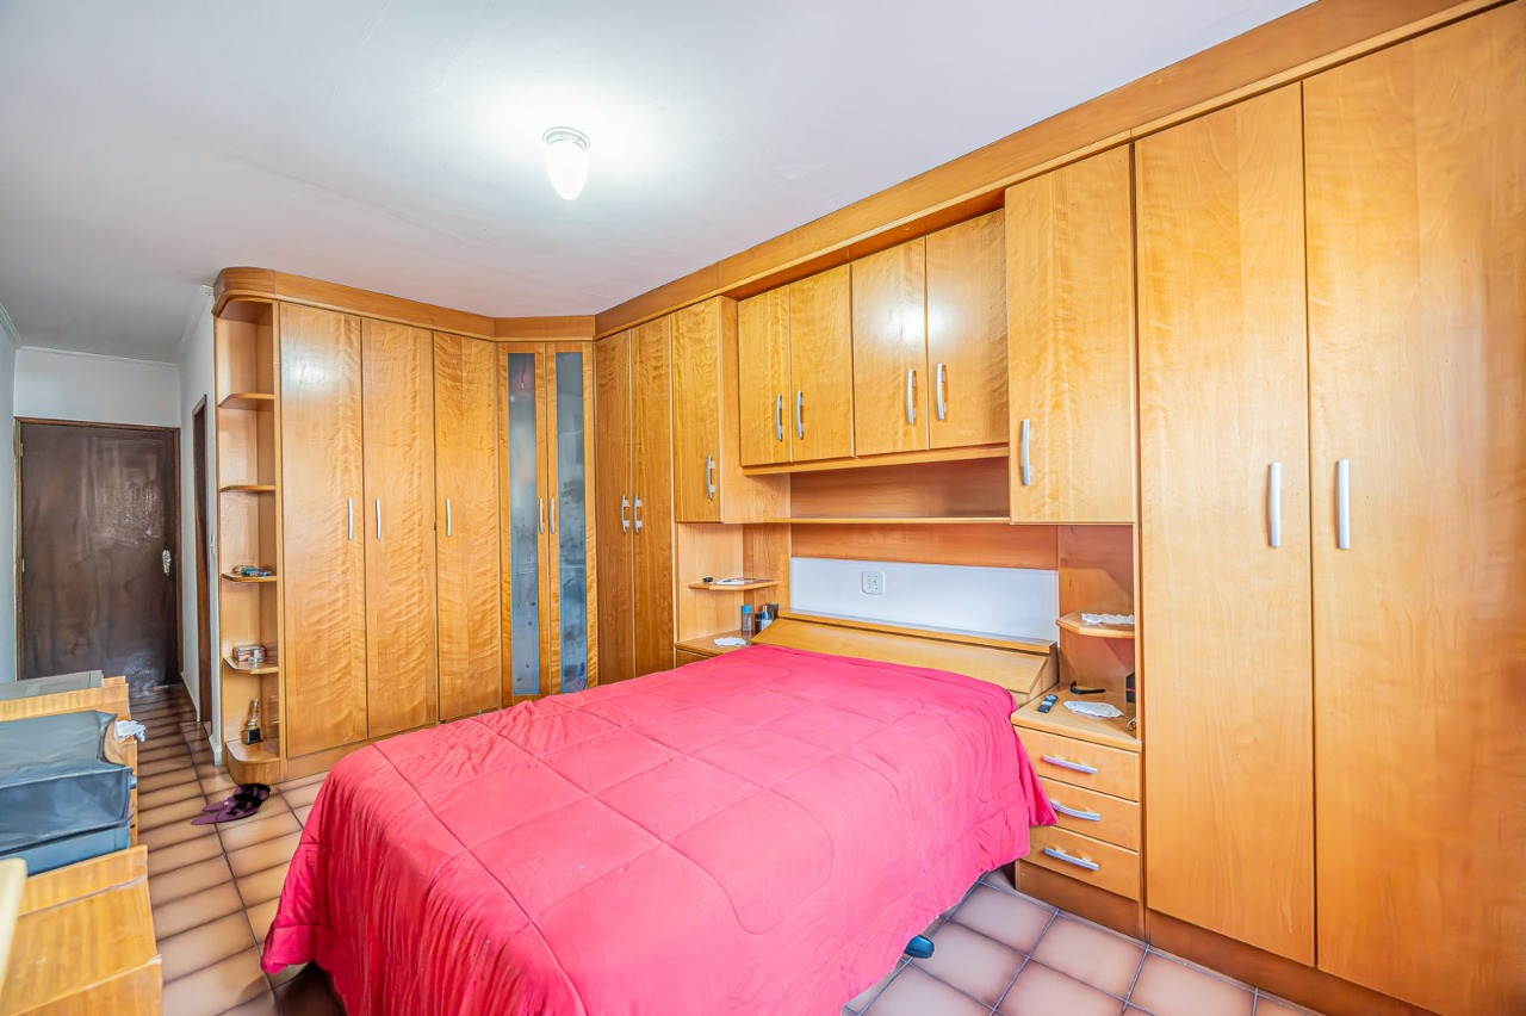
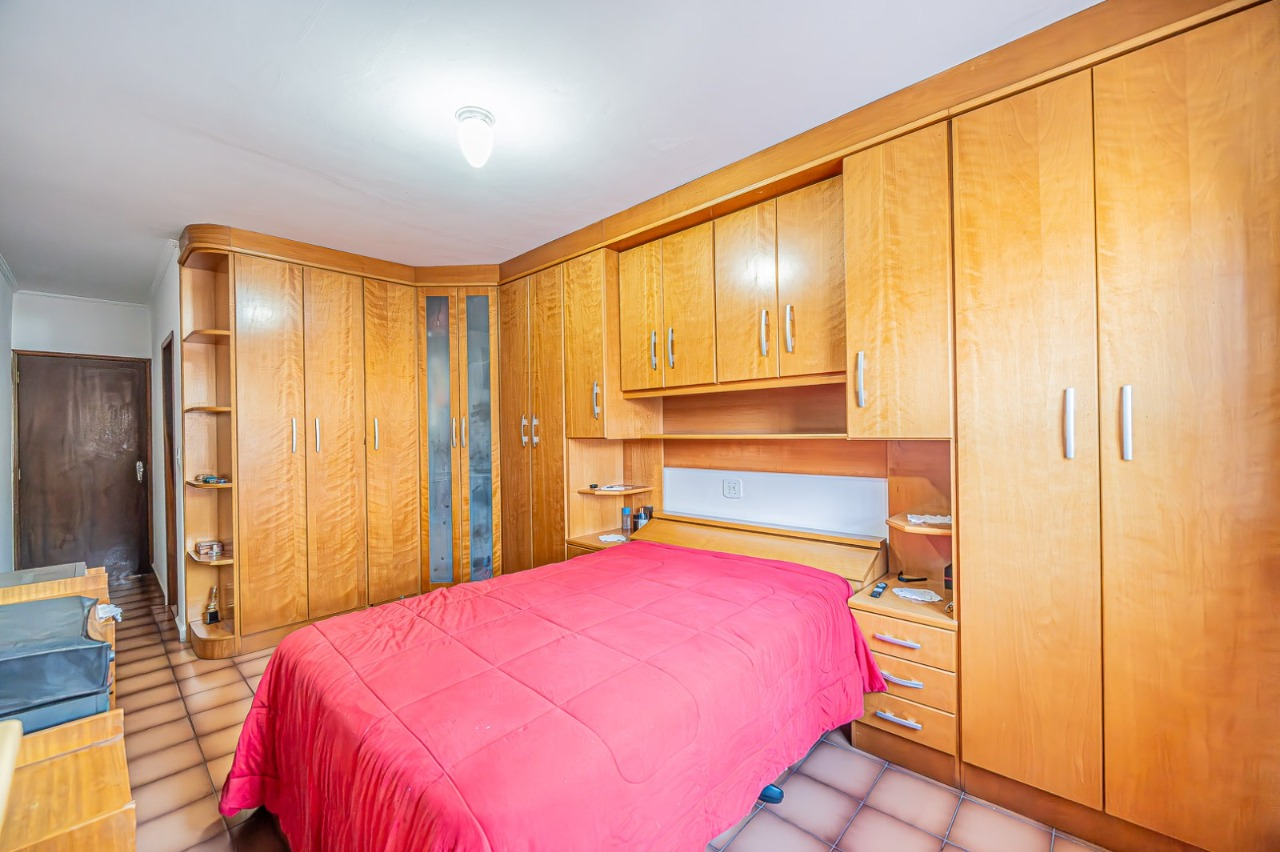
- slippers (234, 799)
